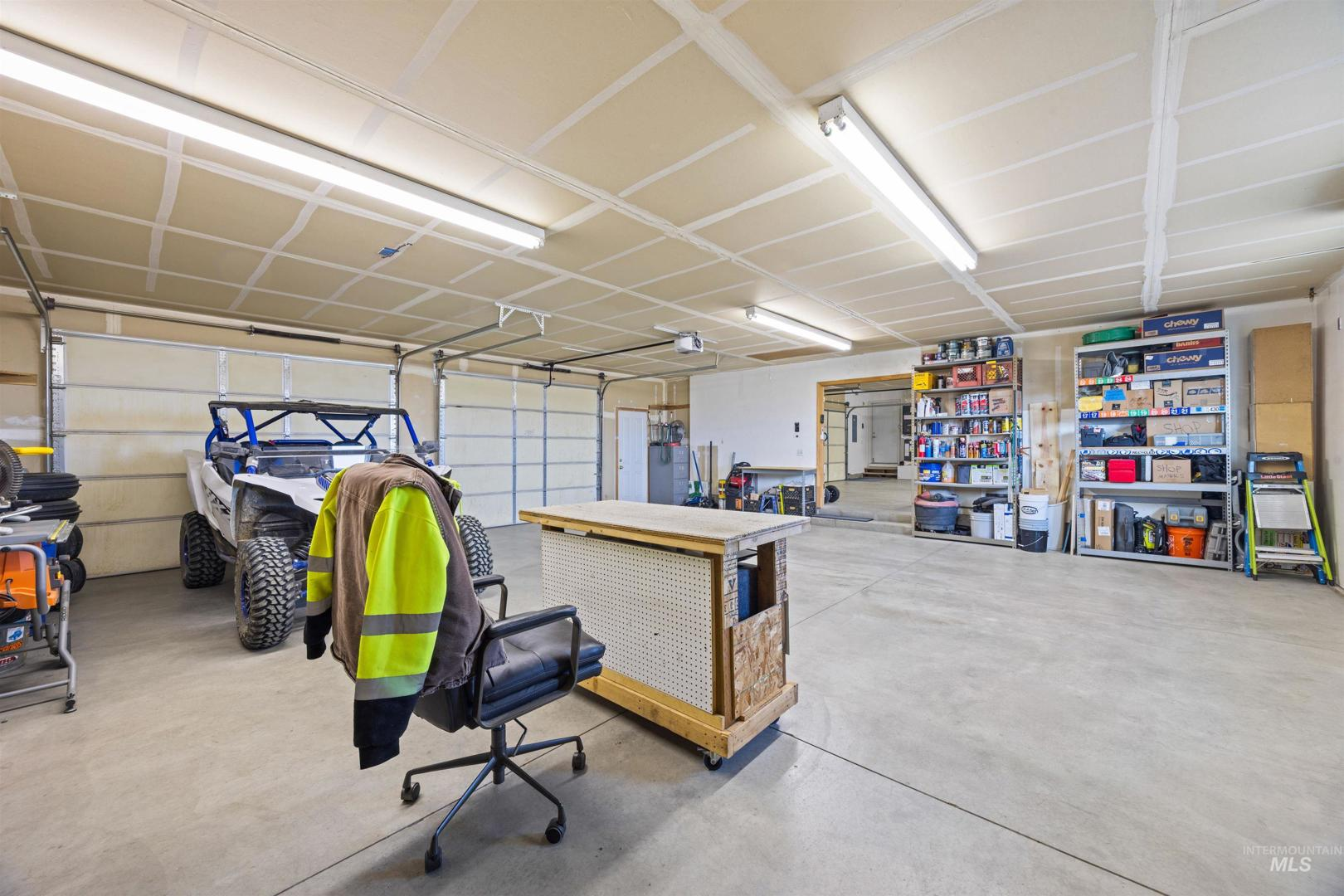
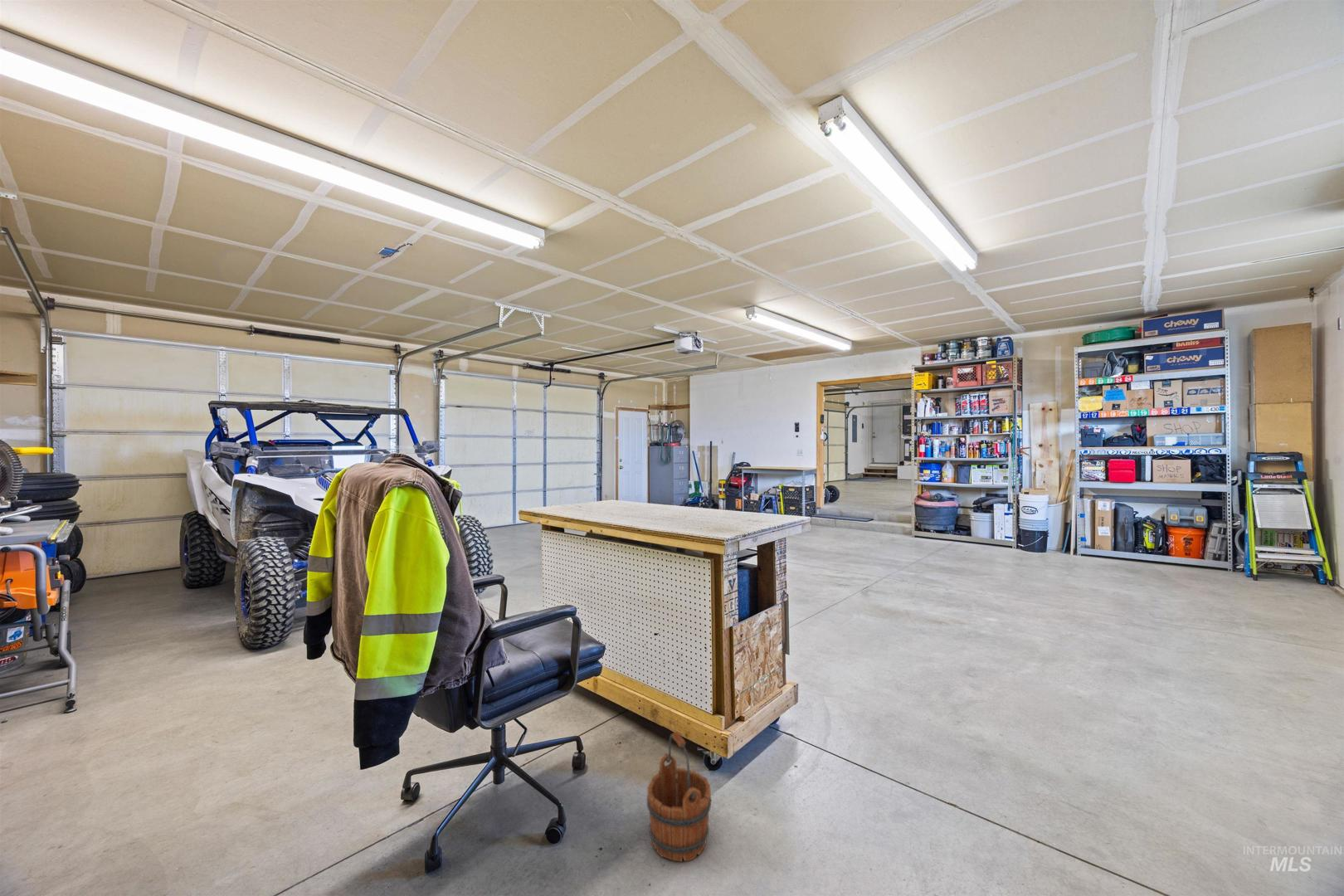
+ wooden bucket (679, 788)
